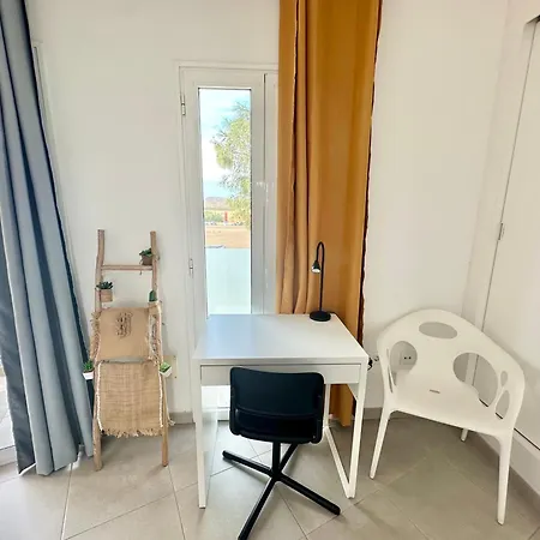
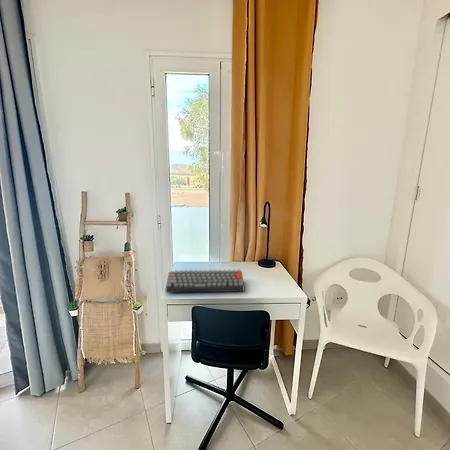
+ keyboard (205, 279)
